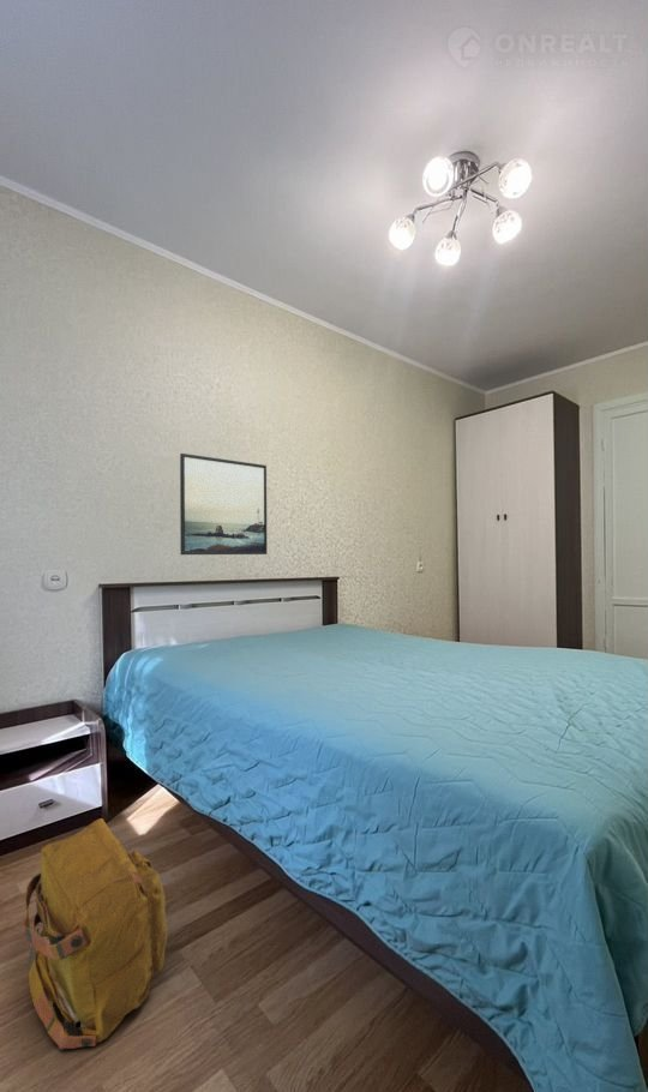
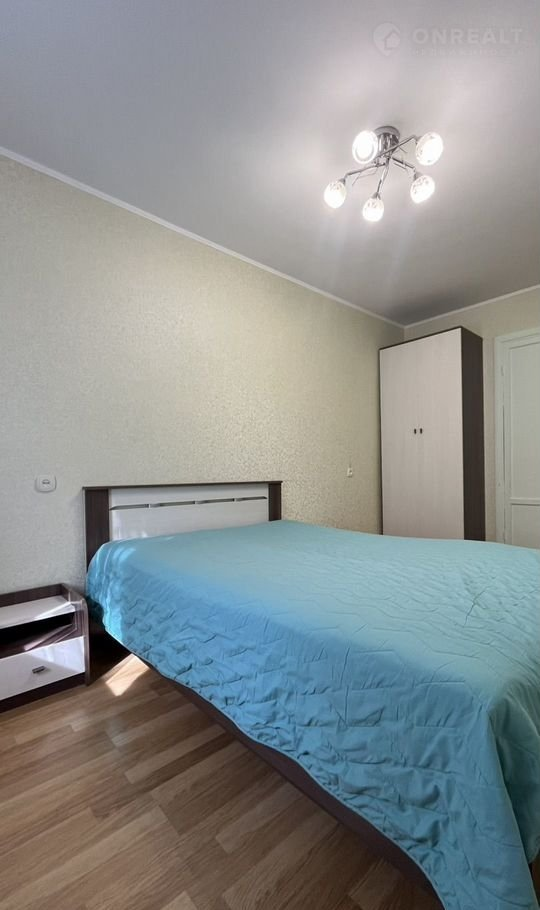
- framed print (226, 506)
- backpack (86, 911)
